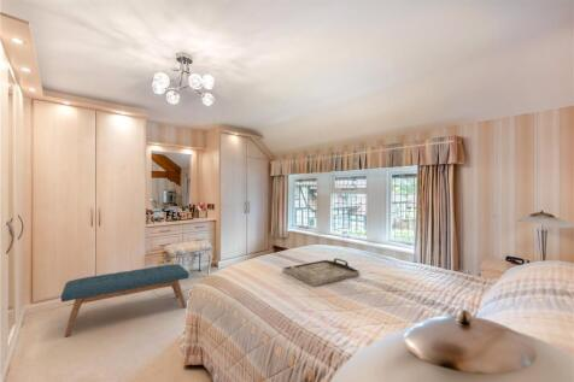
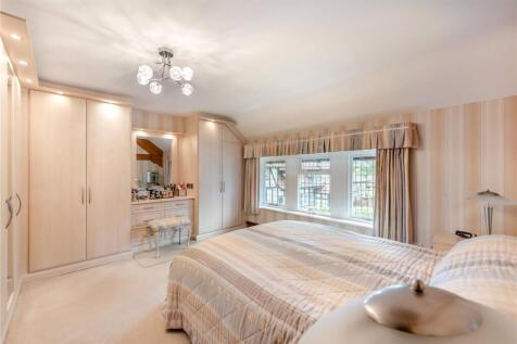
- serving tray (320, 268)
- bench (130, 293)
